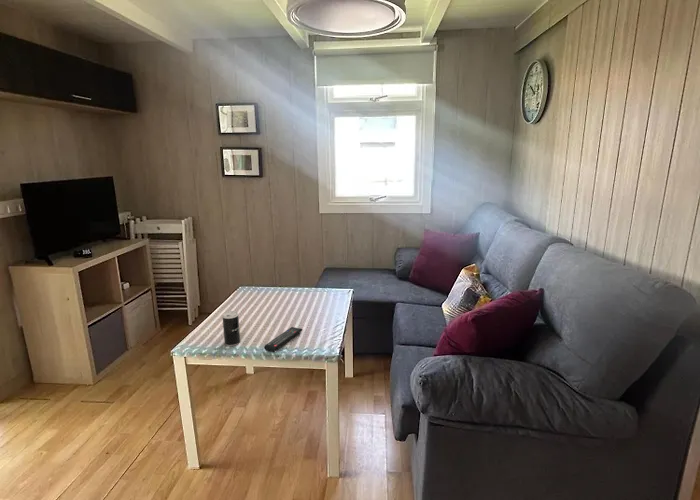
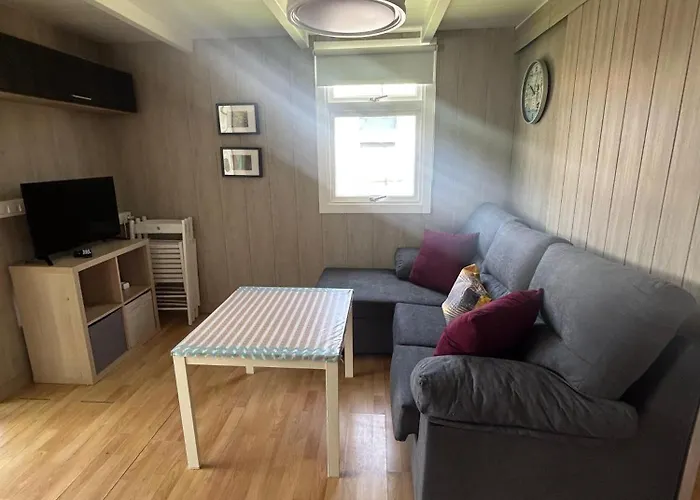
- remote control (284, 338)
- beverage can (231, 328)
